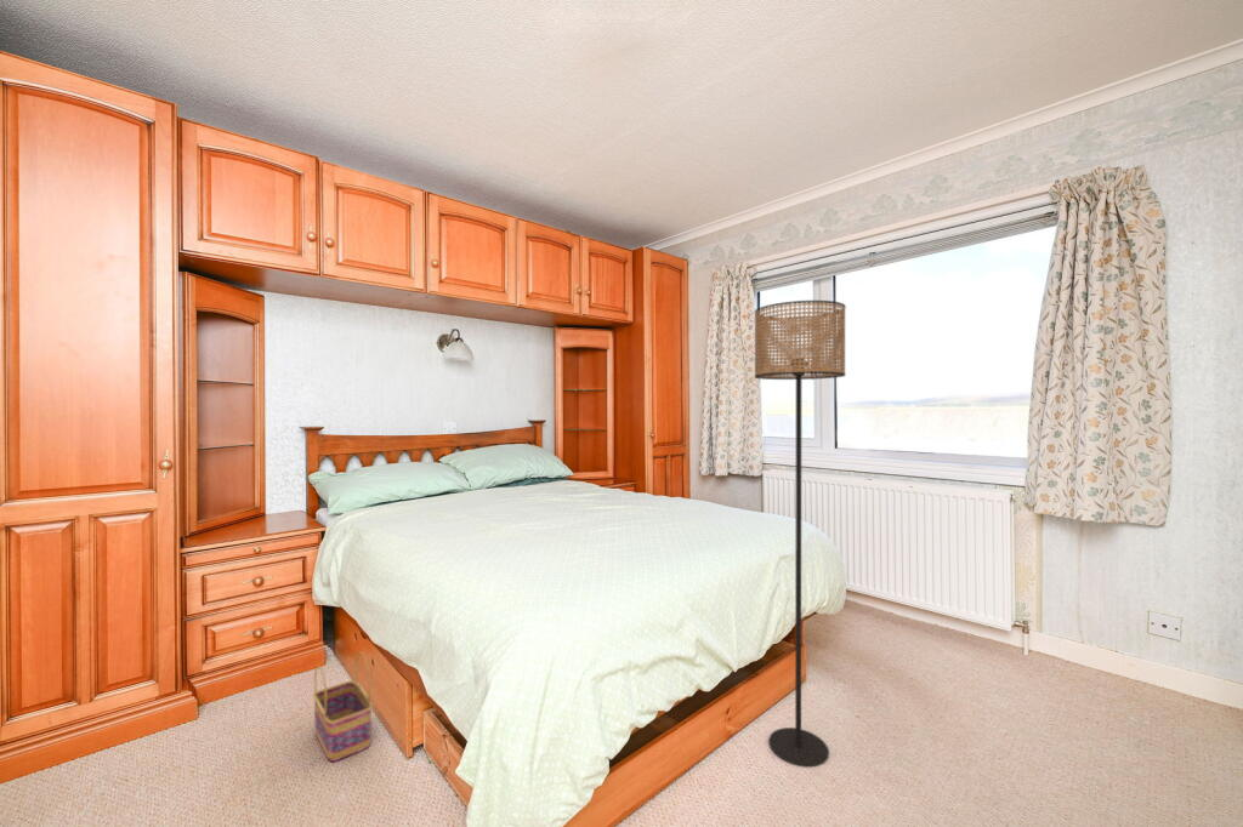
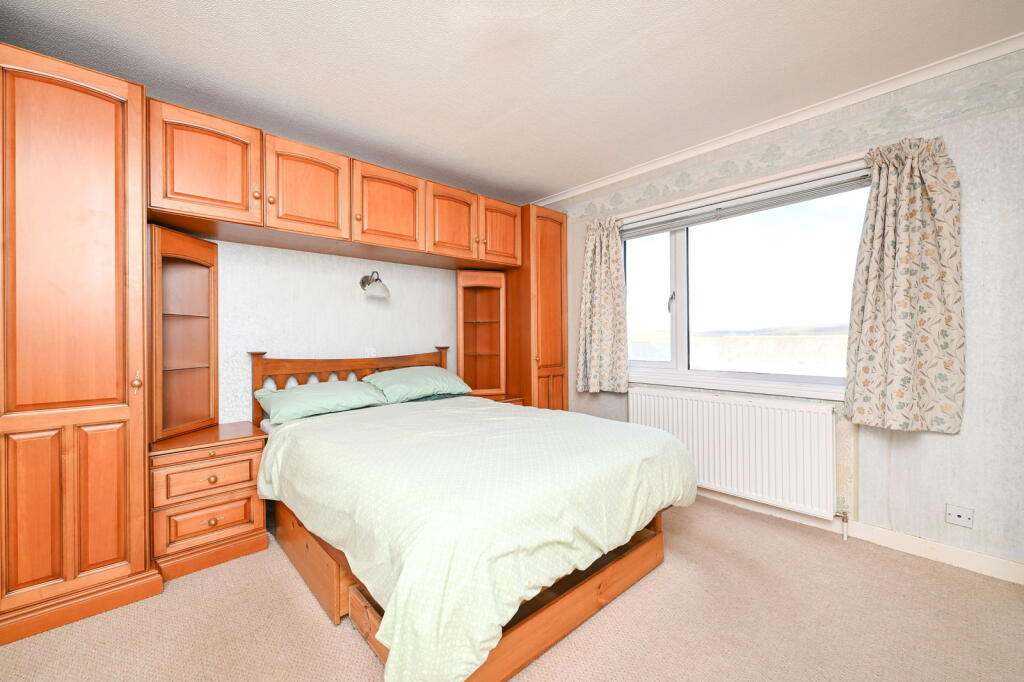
- basket (341, 698)
- floor lamp (798, 529)
